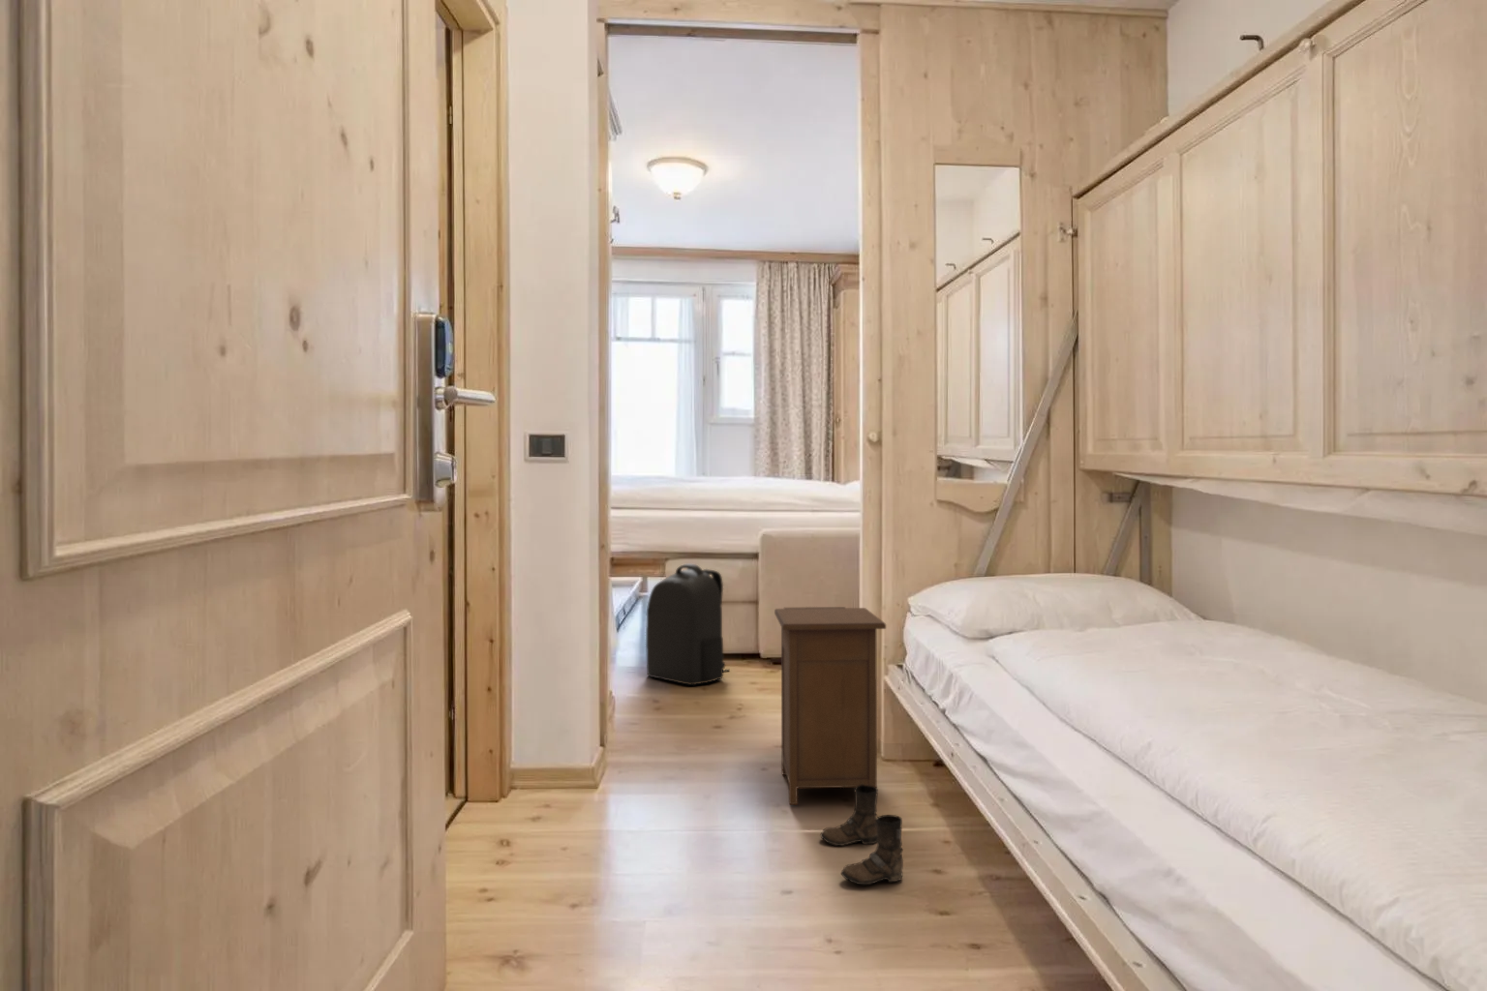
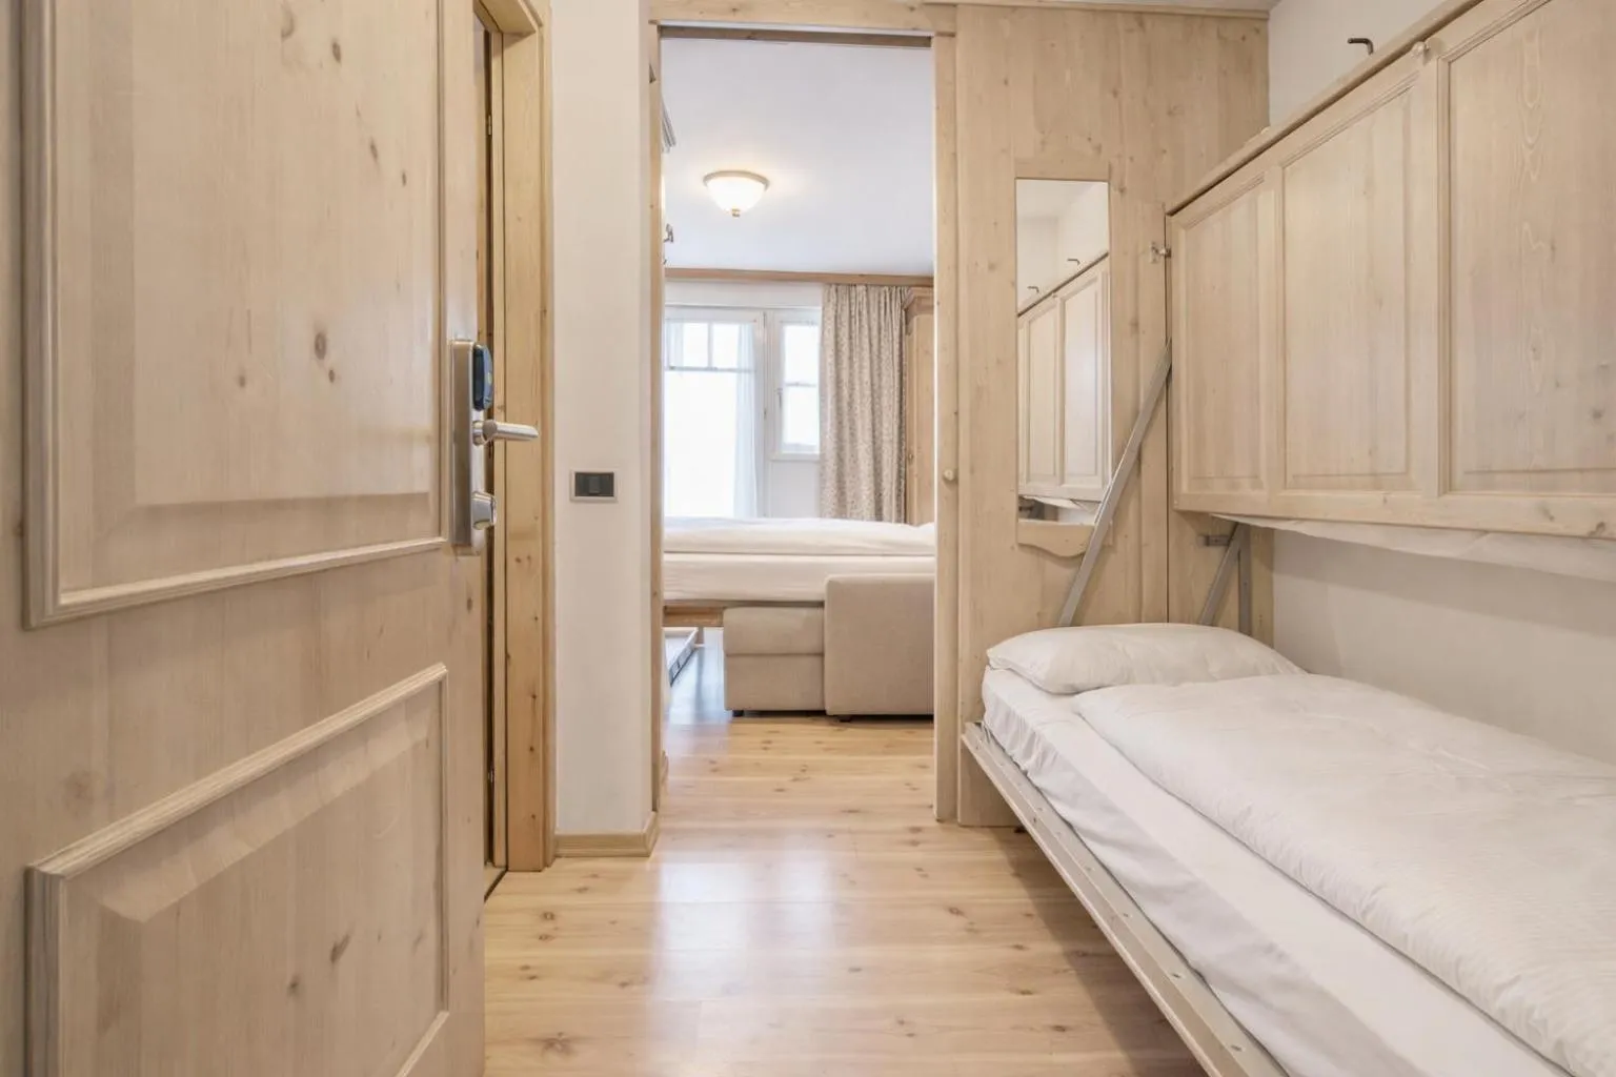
- boots (860, 832)
- nightstand (824, 695)
- backpack (691, 618)
